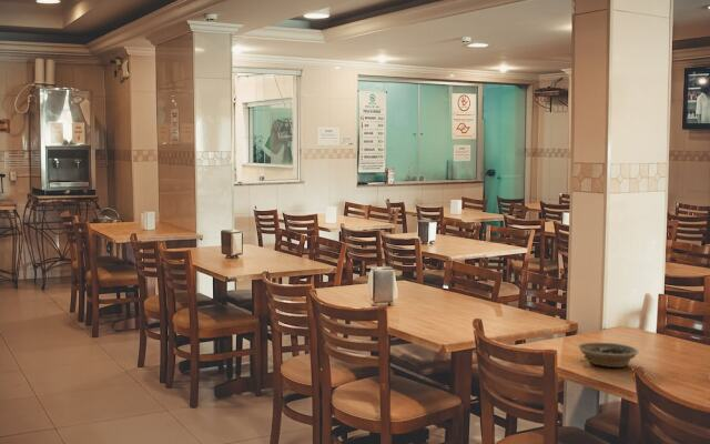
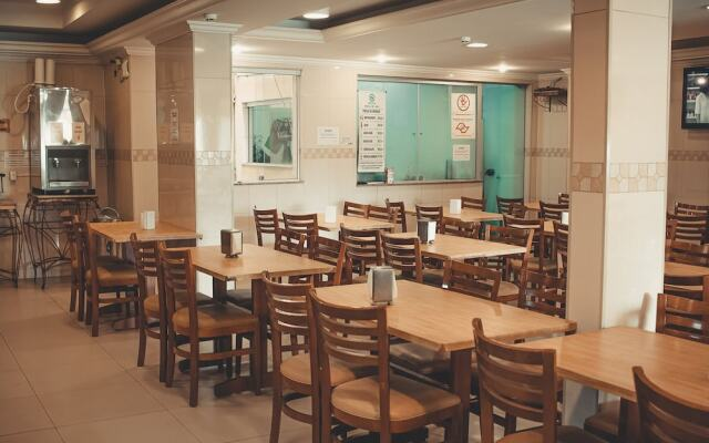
- bowl (607, 355)
